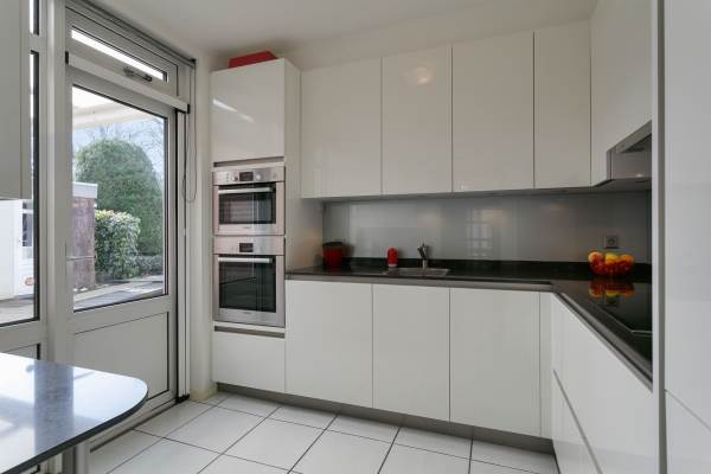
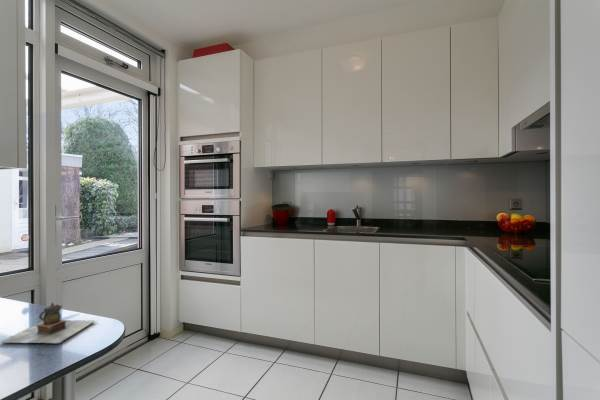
+ teapot (52, 317)
